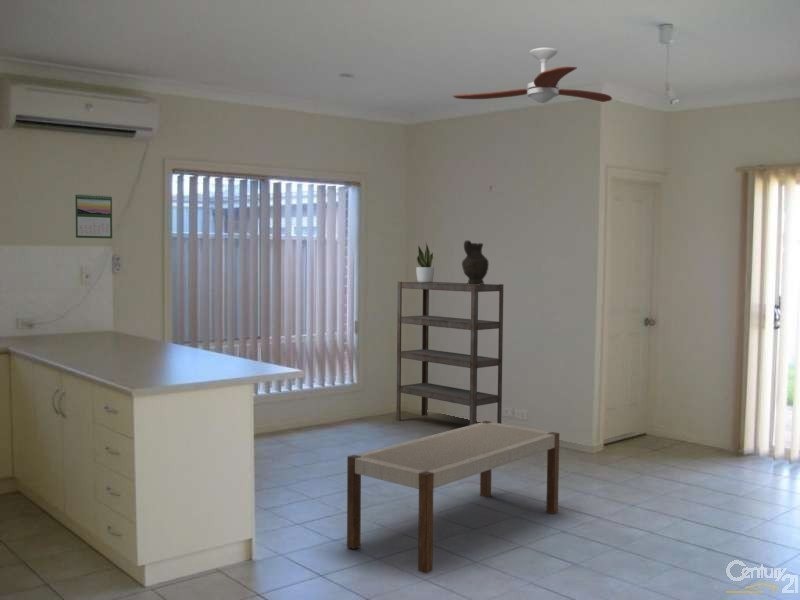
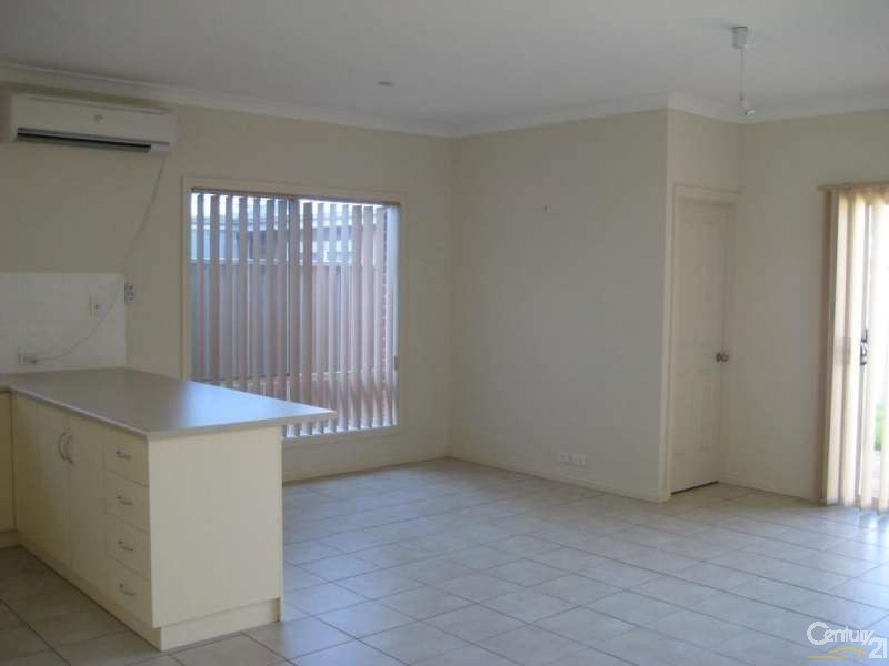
- shelving unit (448, 354)
- potted plant (425, 261)
- ceiling fan (536, 77)
- calendar (94, 216)
- decorative vase (474, 262)
- bench (457, 480)
